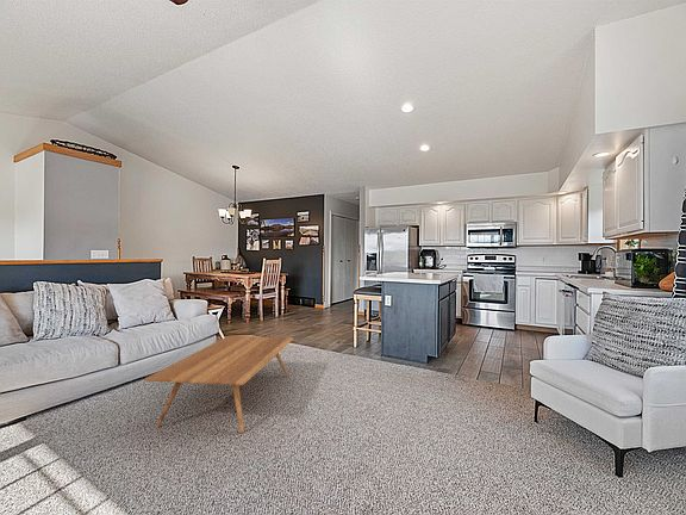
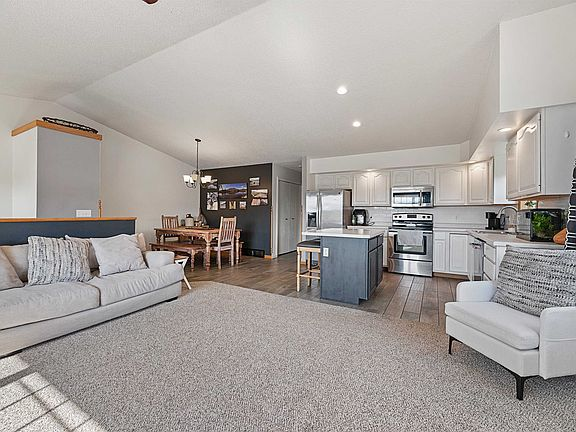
- coffee table (233, 376)
